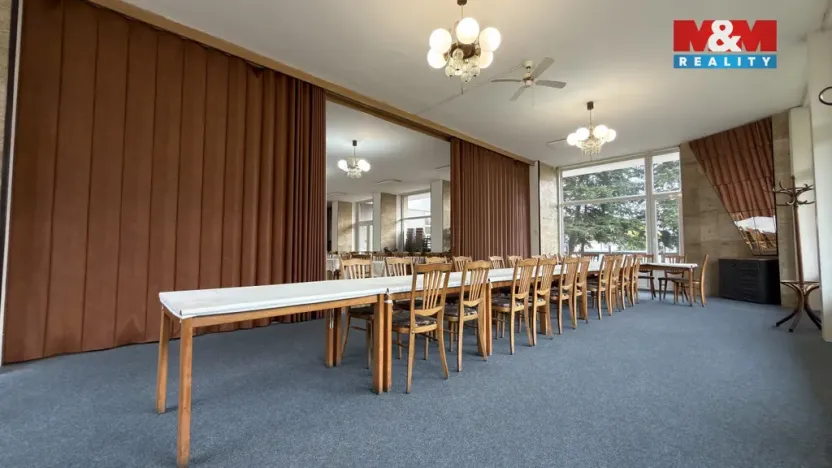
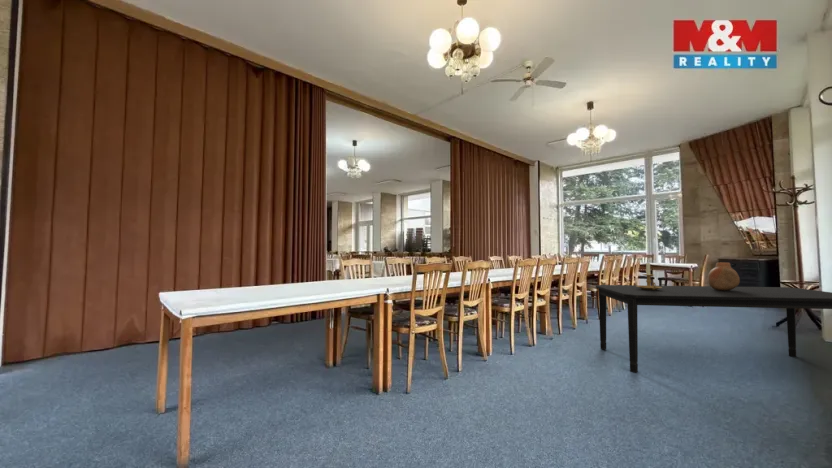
+ dining table (717, 306)
+ candle holder (648, 275)
+ vase (723, 276)
